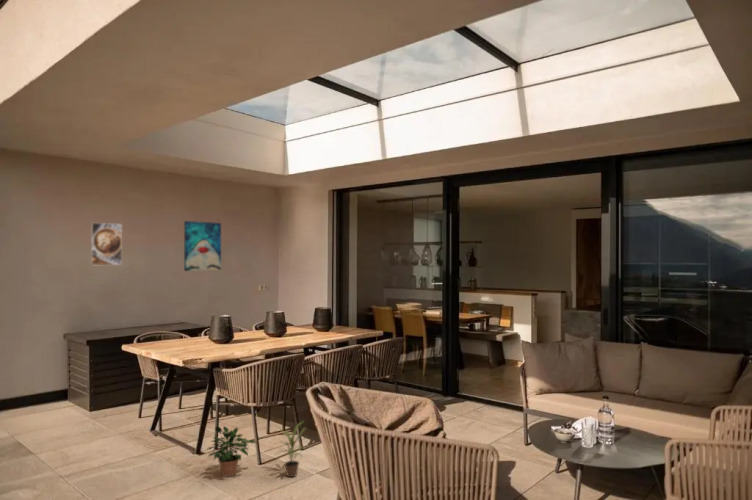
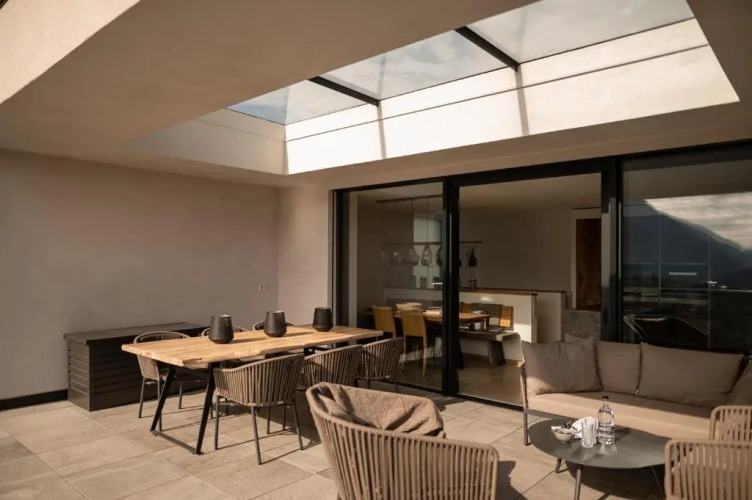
- potted plant (292, 449)
- wall art (203, 246)
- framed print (106, 244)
- potted plant (231, 449)
